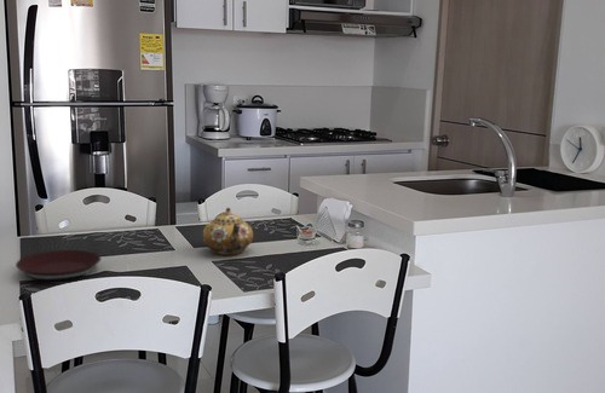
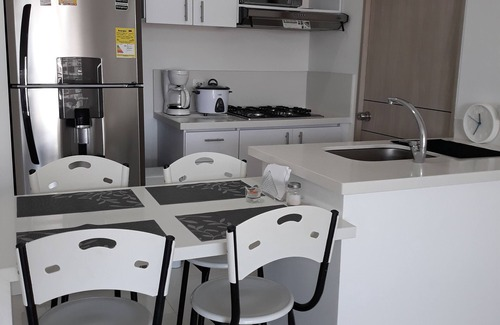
- teapot (227, 230)
- plate (59, 266)
